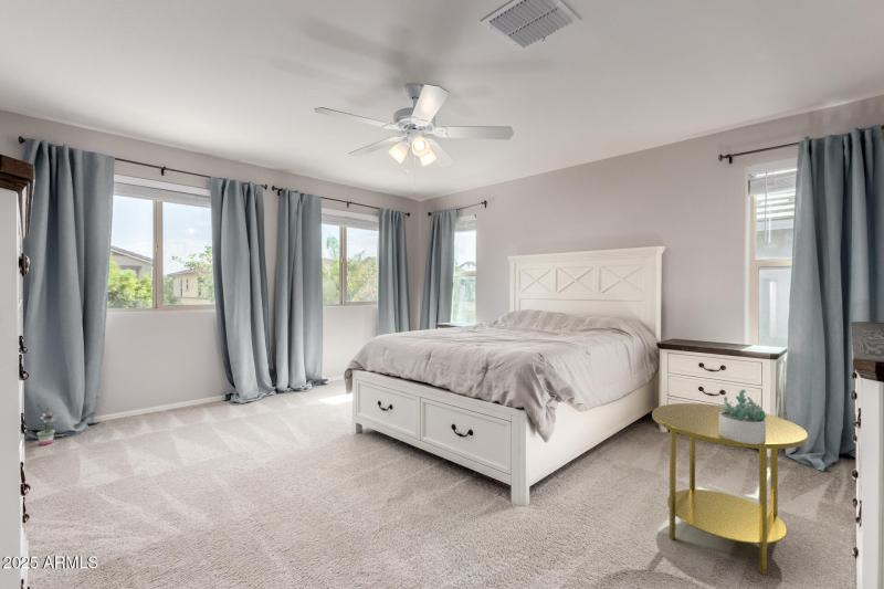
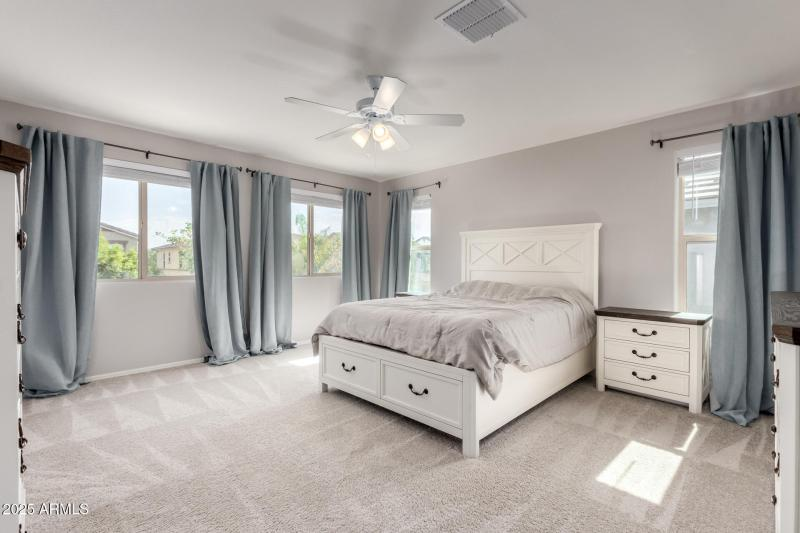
- succulent plant (741, 412)
- side table (719, 492)
- potted plant (49, 423)
